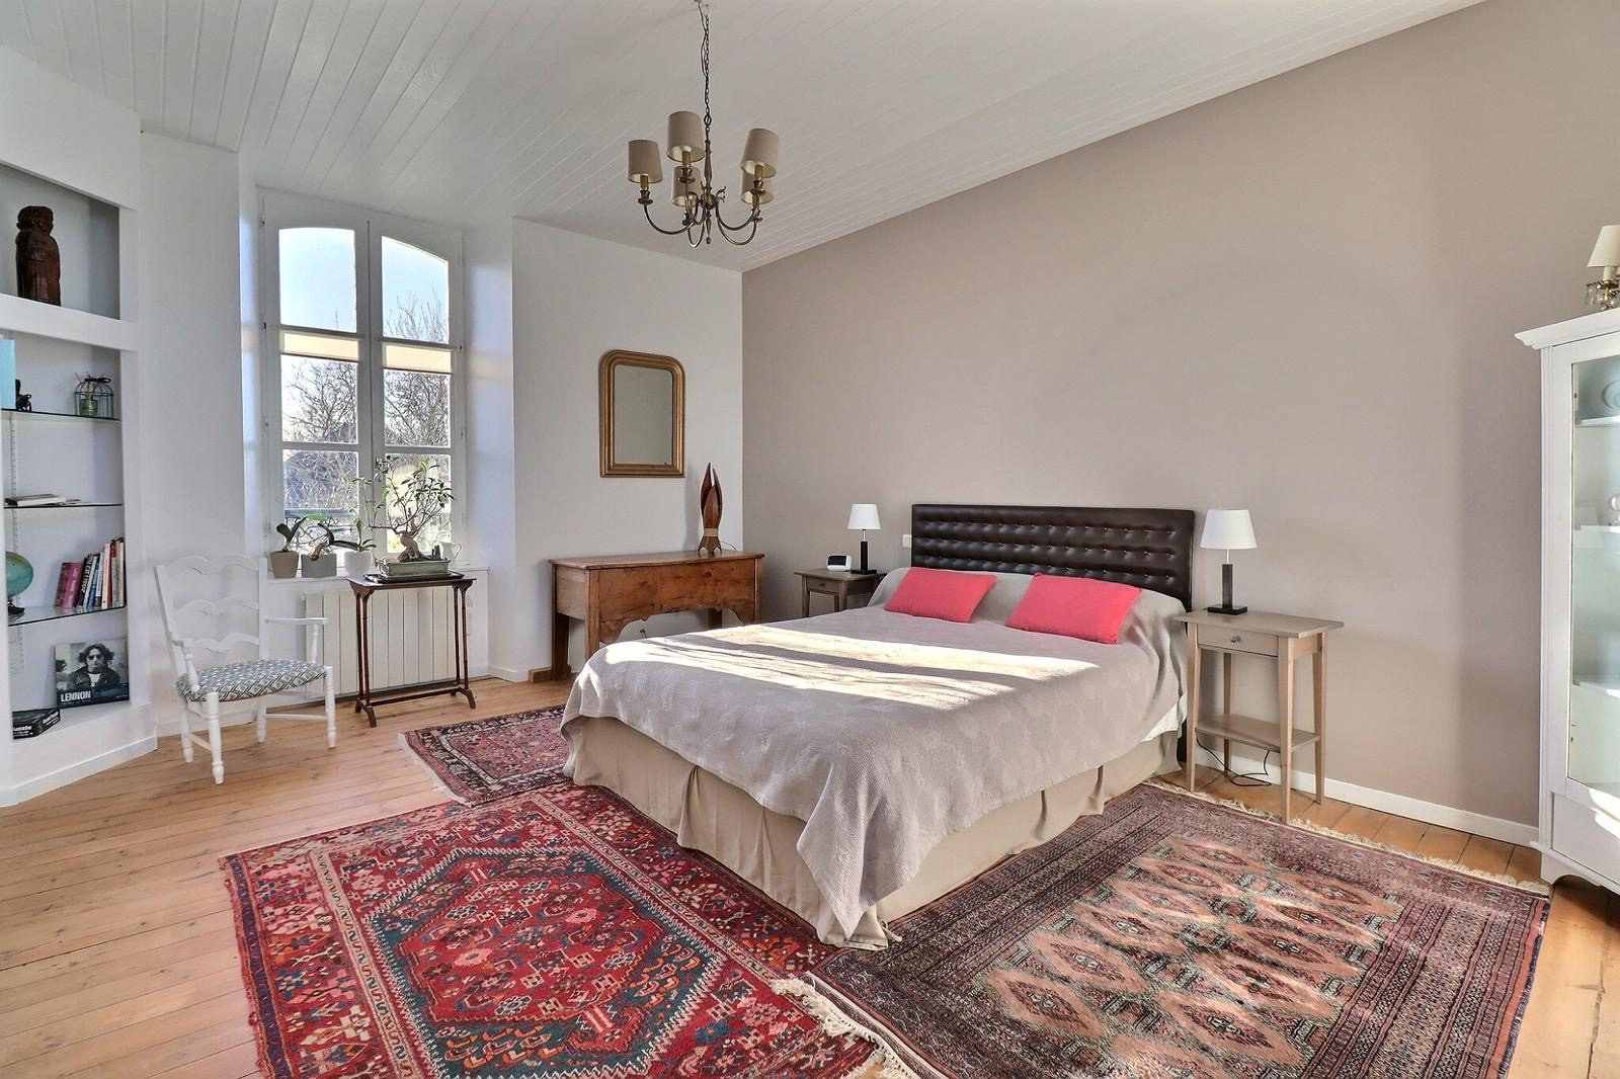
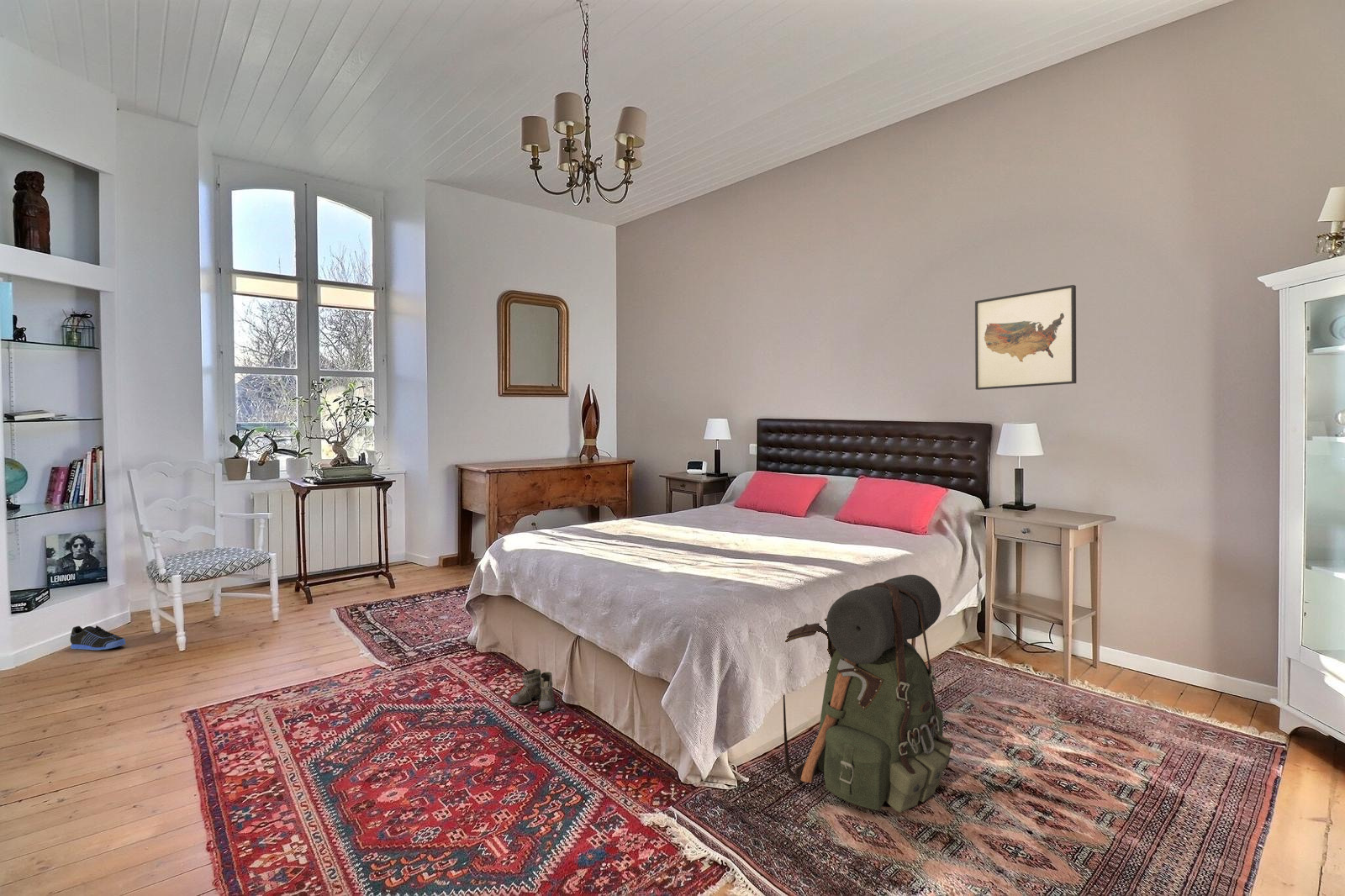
+ boots (535, 688)
+ sneaker (97, 636)
+ wall art (1023, 340)
+ backpack (863, 676)
